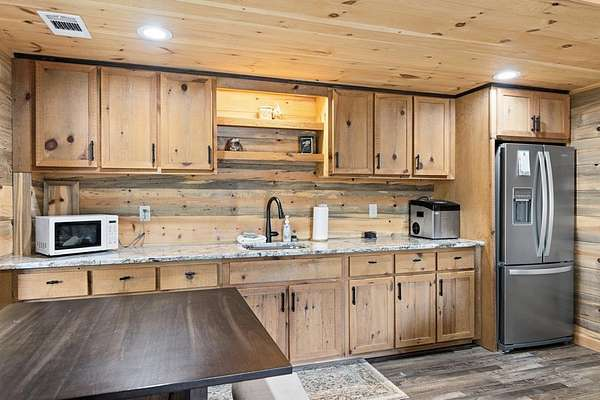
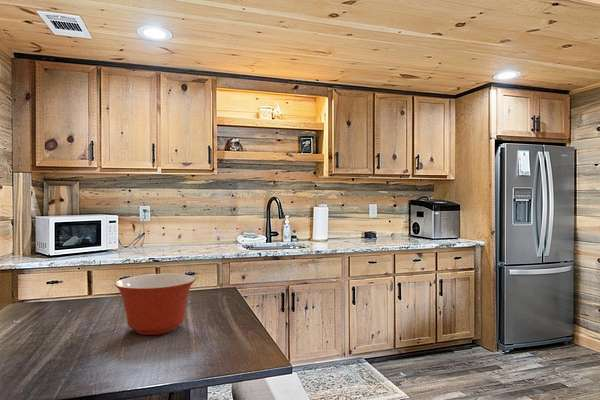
+ mixing bowl (156, 304)
